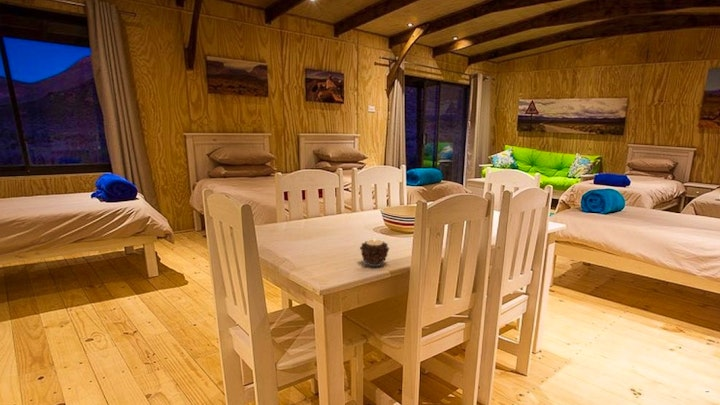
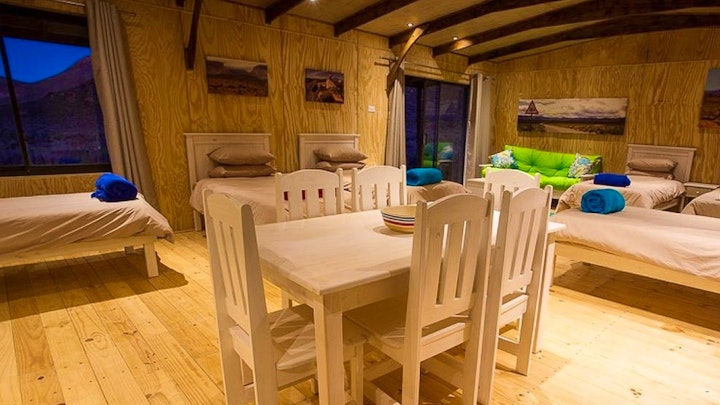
- candle (374, 250)
